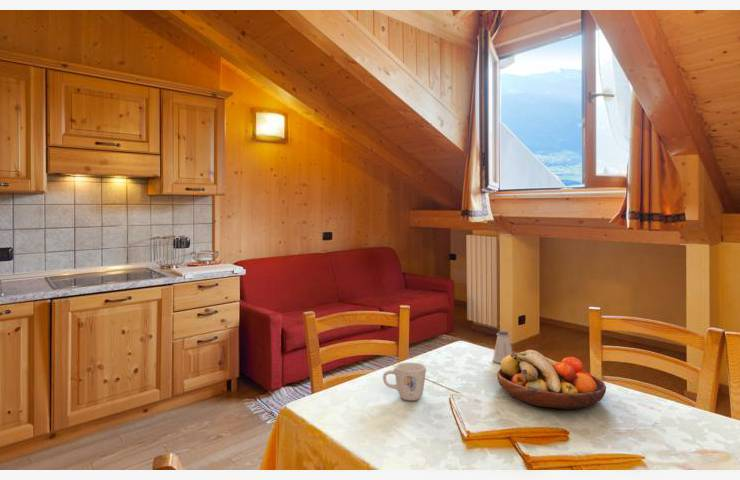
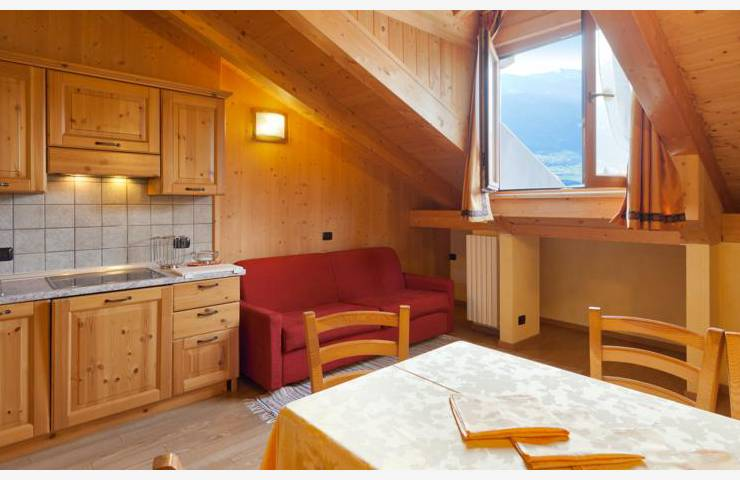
- saltshaker (503, 346)
- fruit bowl (549, 373)
- mug (404, 381)
